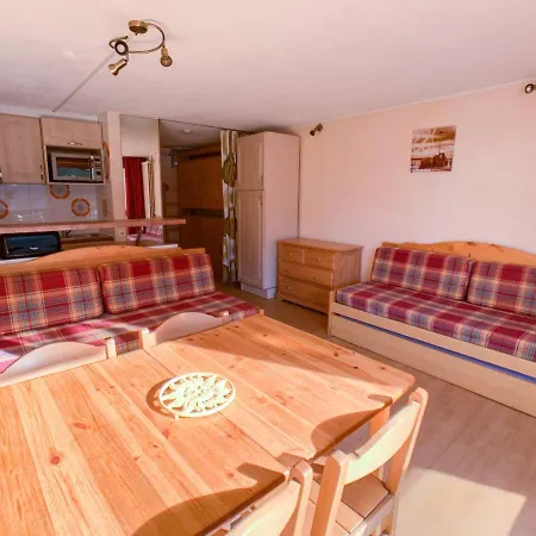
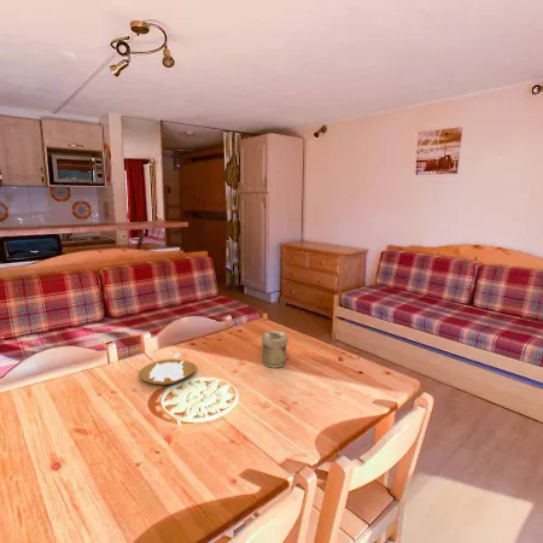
+ jar (274, 349)
+ placemat (168, 367)
